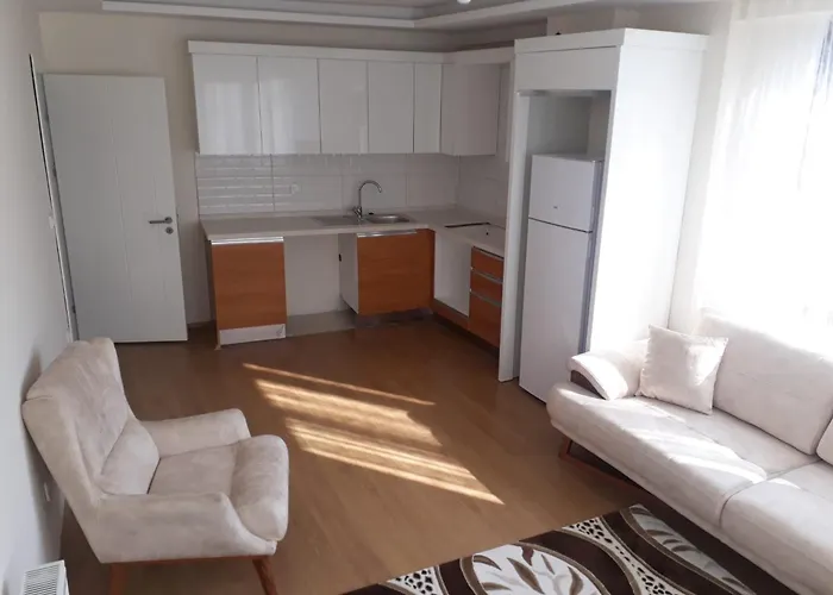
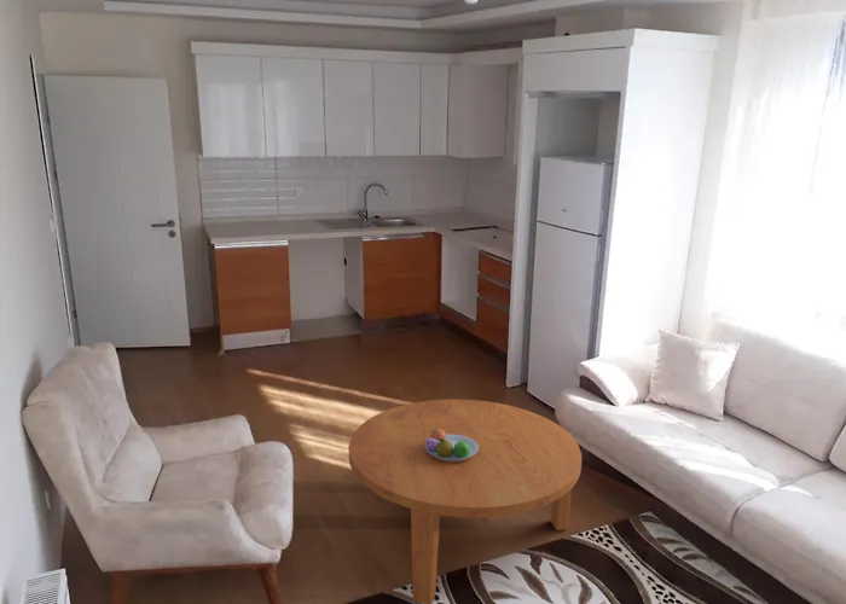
+ fruit bowl (452, 441)
+ coffee table (462, 489)
